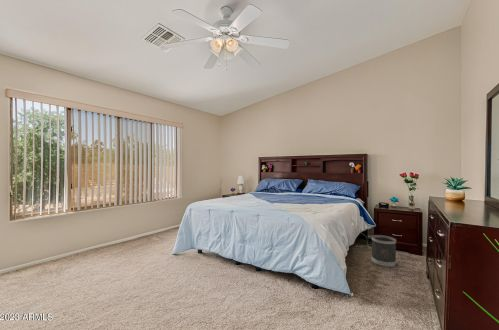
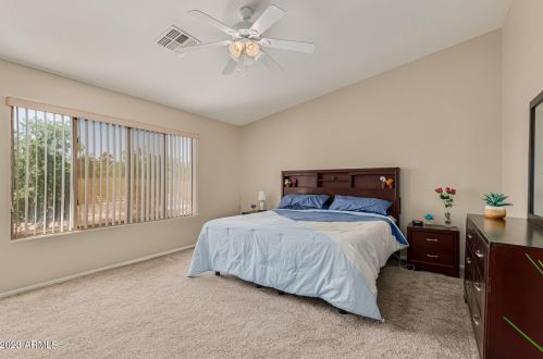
- wastebasket (383, 250)
